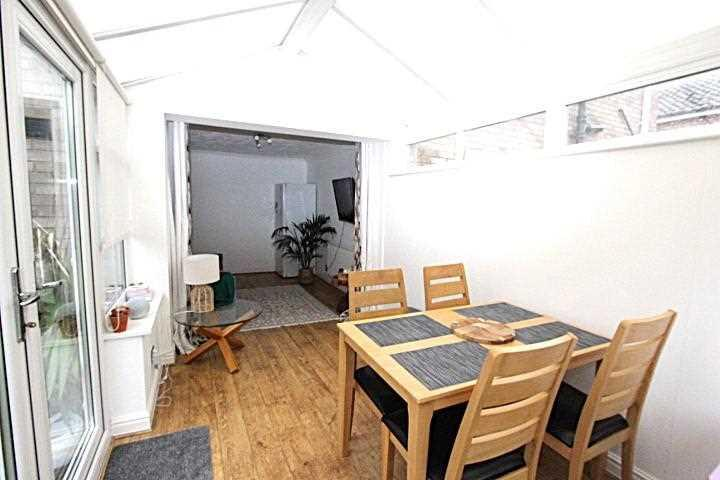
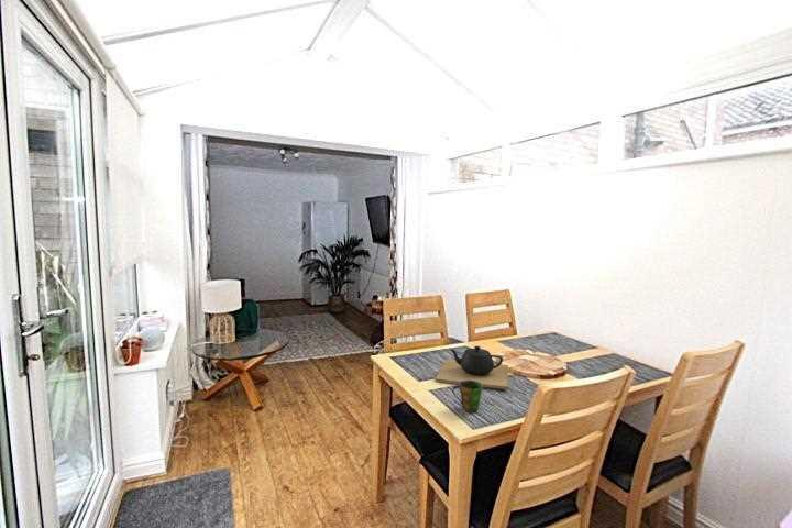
+ teapot (473, 360)
+ cup (466, 396)
